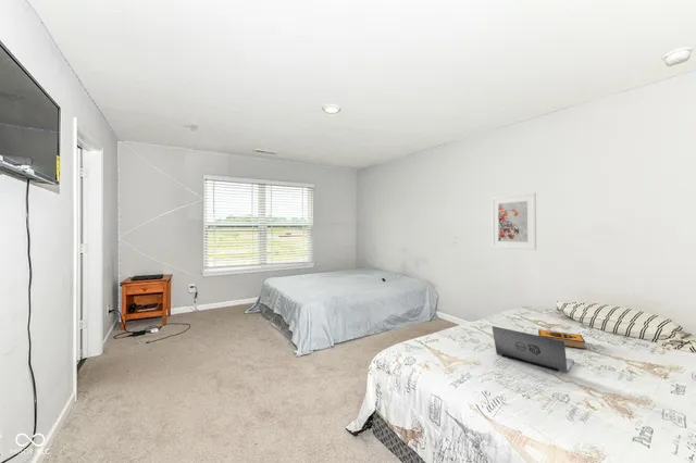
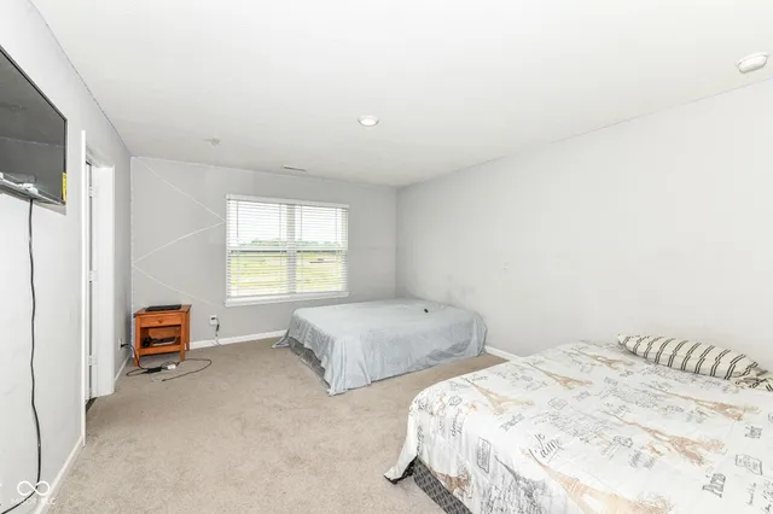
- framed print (512, 222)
- laptop (532, 343)
- hardback book (560, 338)
